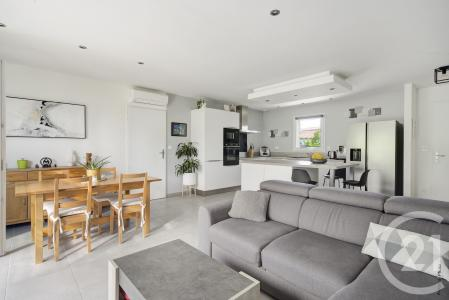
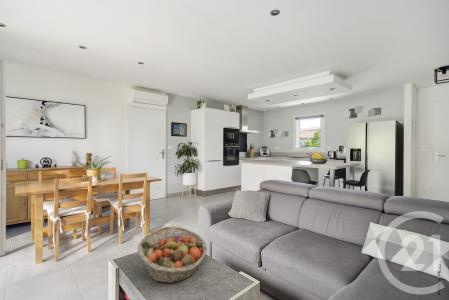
+ fruit basket (174, 251)
